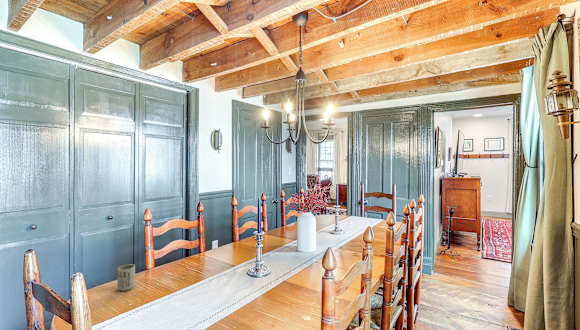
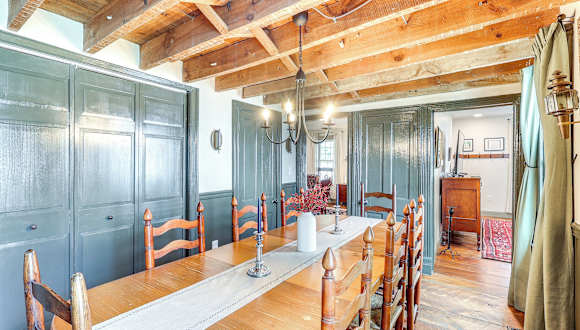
- cup (126, 277)
